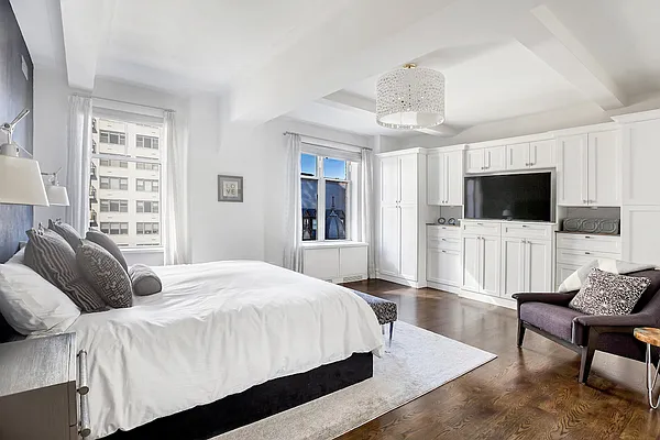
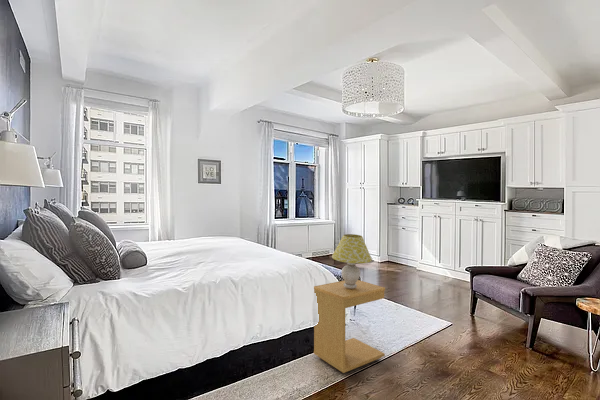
+ side table (344, 322)
+ table lamp (350, 261)
